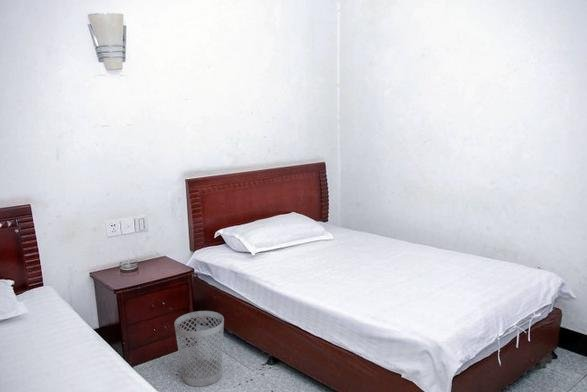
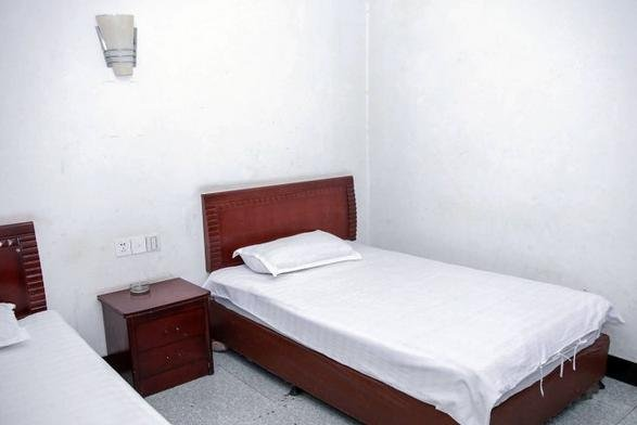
- wastebasket (200, 348)
